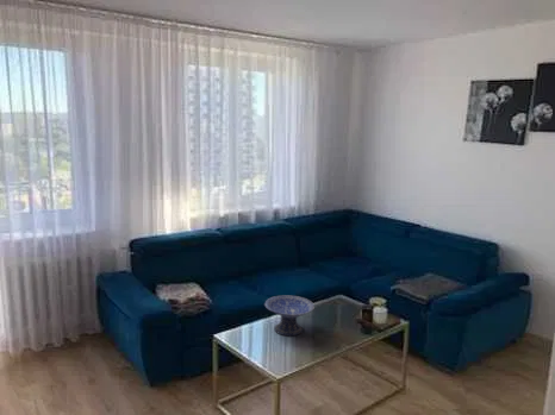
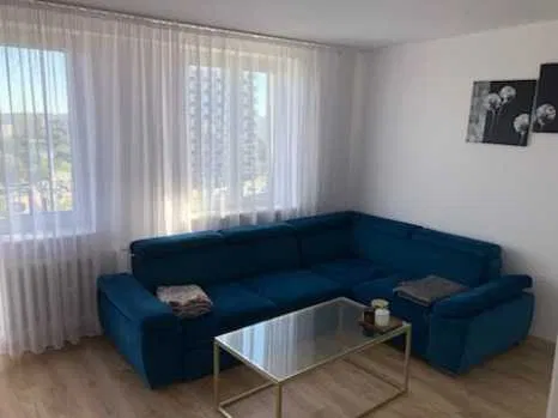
- decorative bowl (288, 316)
